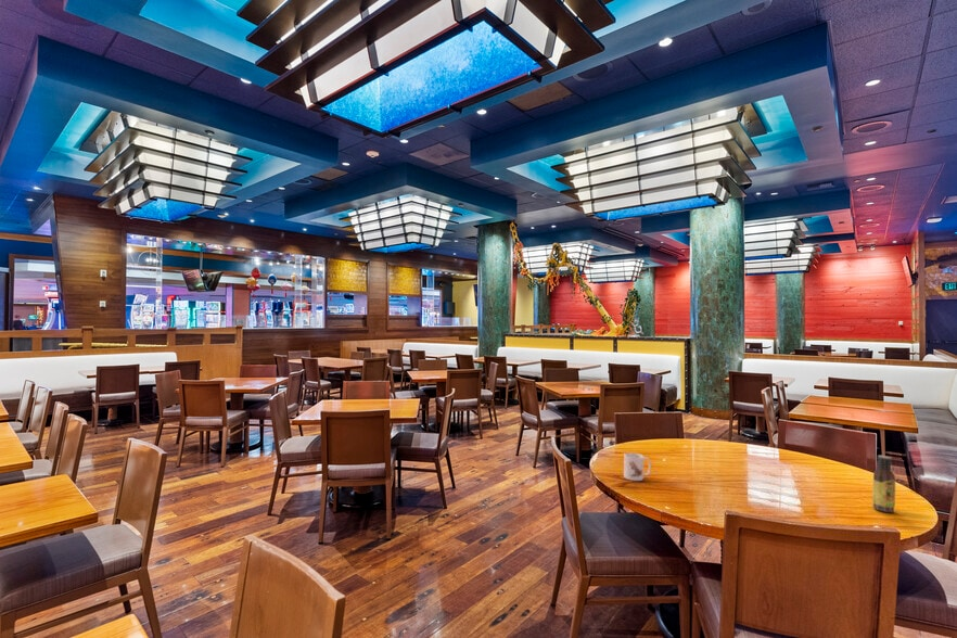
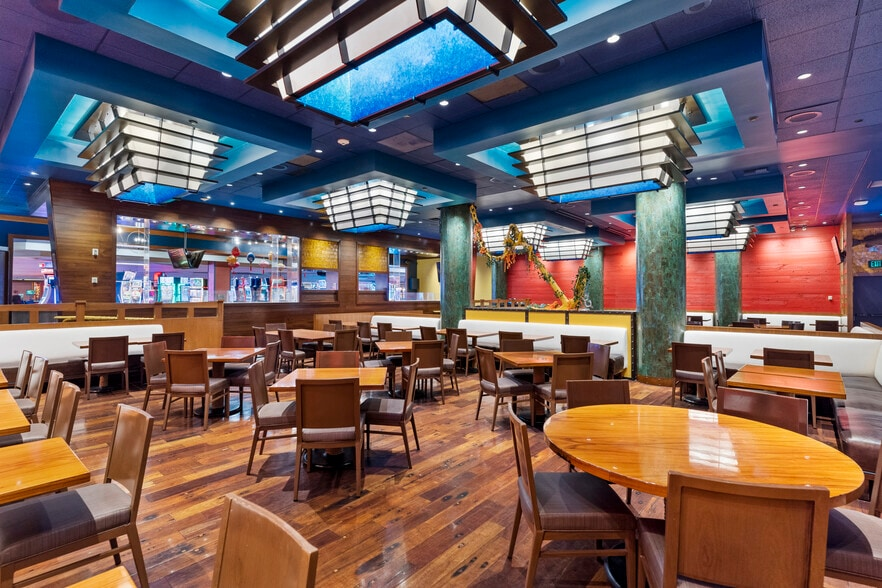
- sauce bottle (883, 483)
- mug (637, 465)
